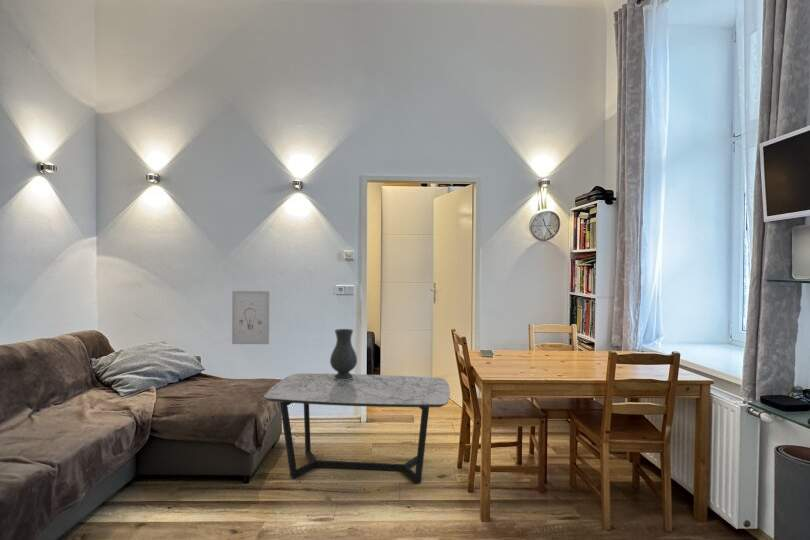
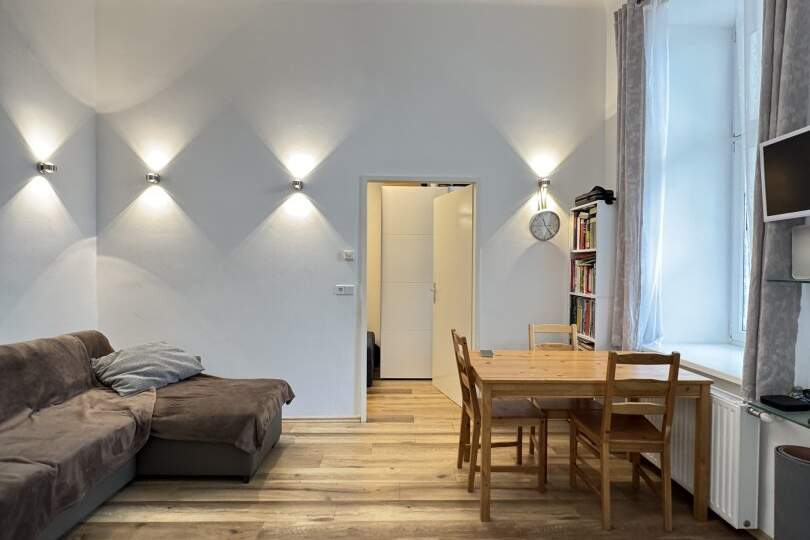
- wall art (250, 317)
- coffee table (360, 405)
- vase (343, 353)
